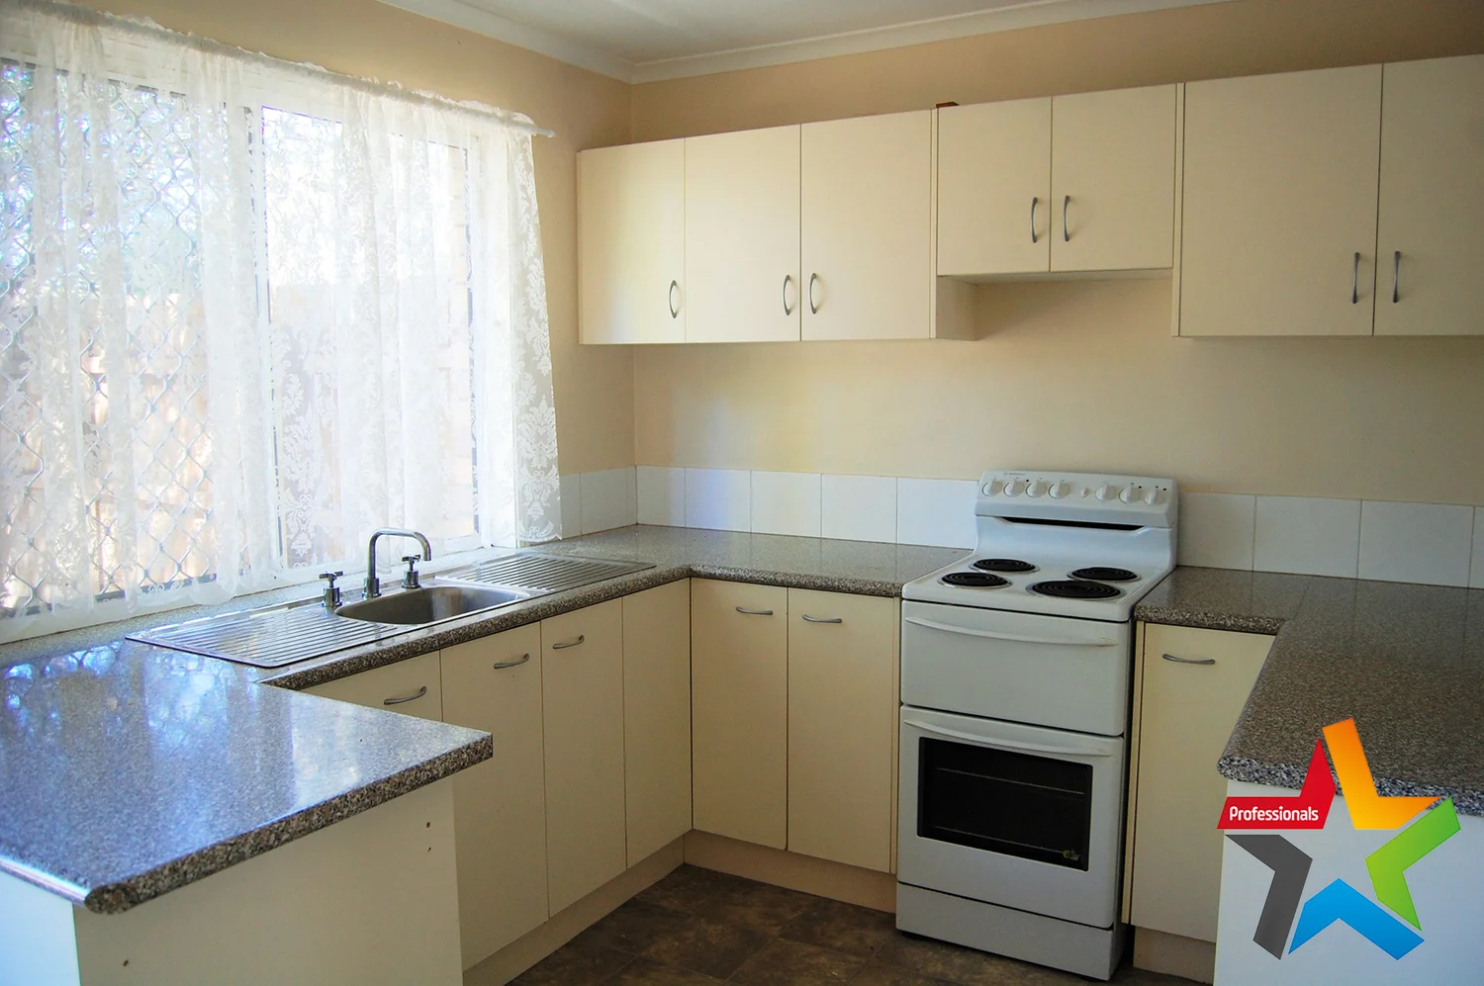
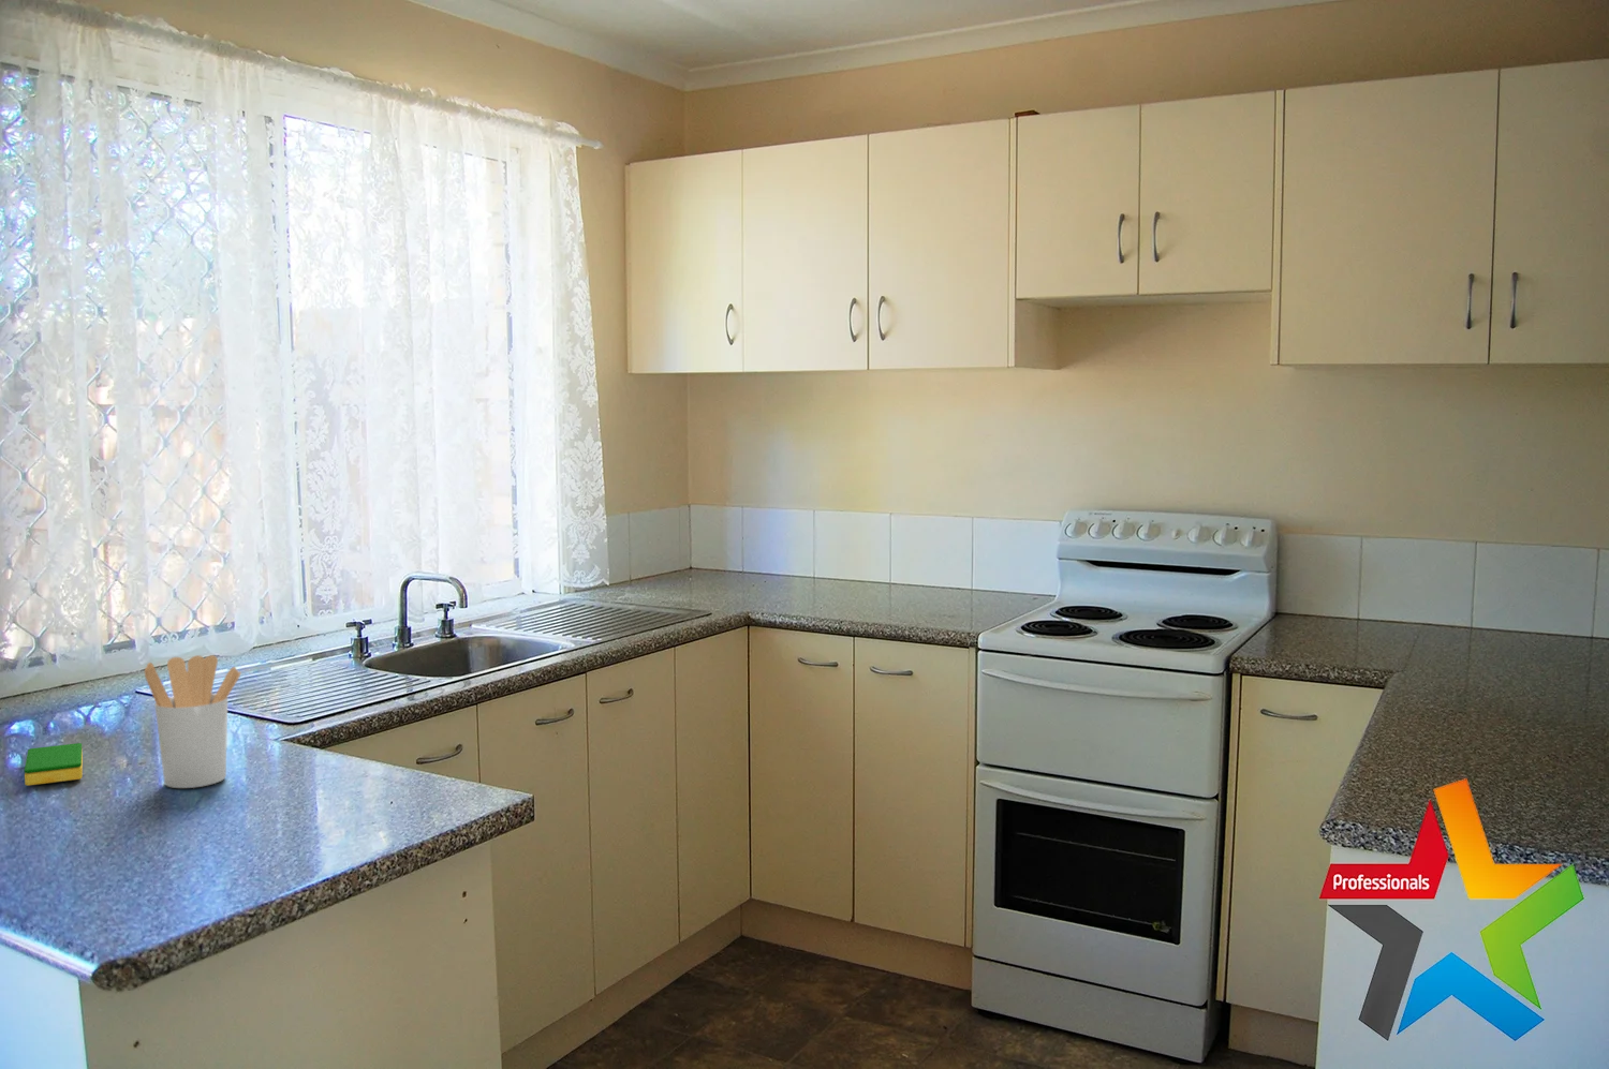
+ utensil holder (192, 716)
+ dish sponge (54, 764)
